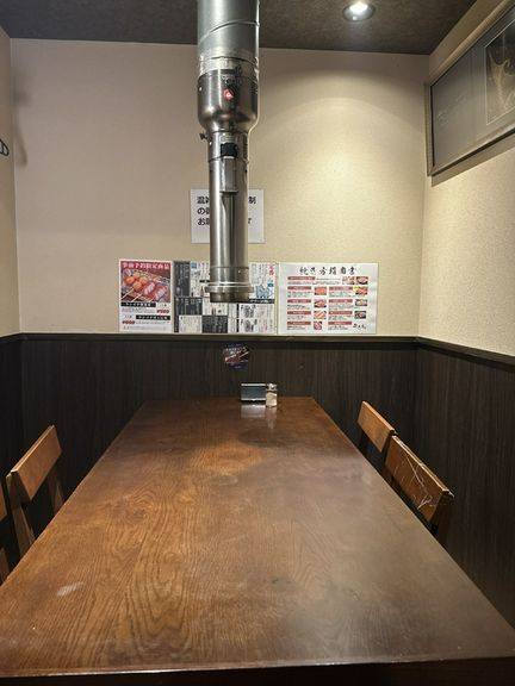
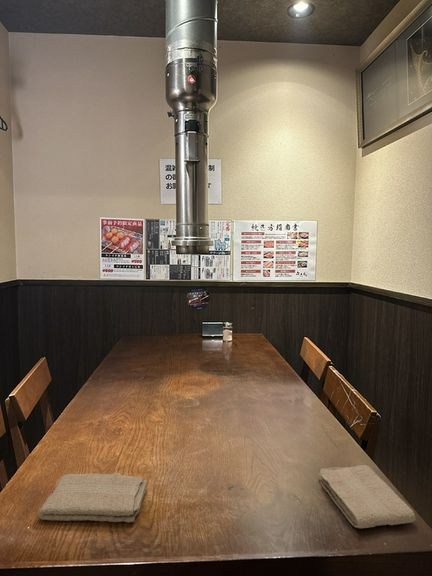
+ washcloth (361, 492)
+ washcloth (96, 496)
